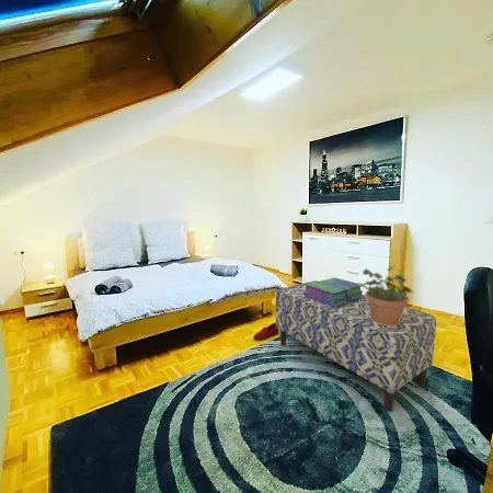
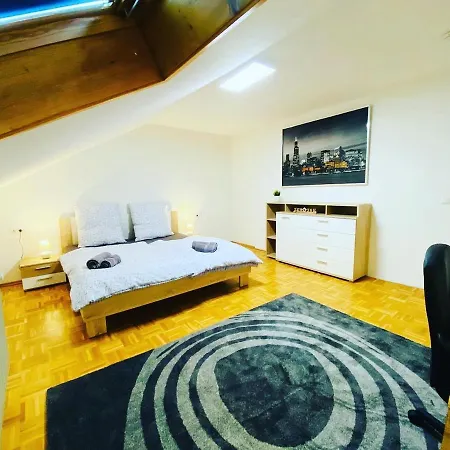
- shoe (266, 331)
- potted plant (386, 294)
- stack of books (333, 289)
- bench (343, 332)
